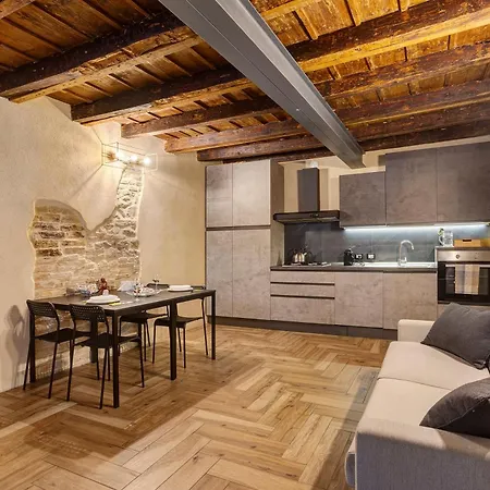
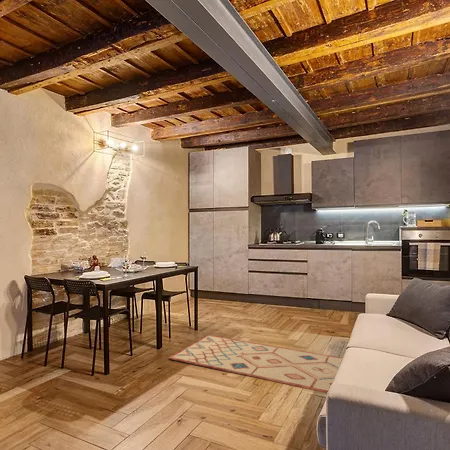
+ rug (305, 367)
